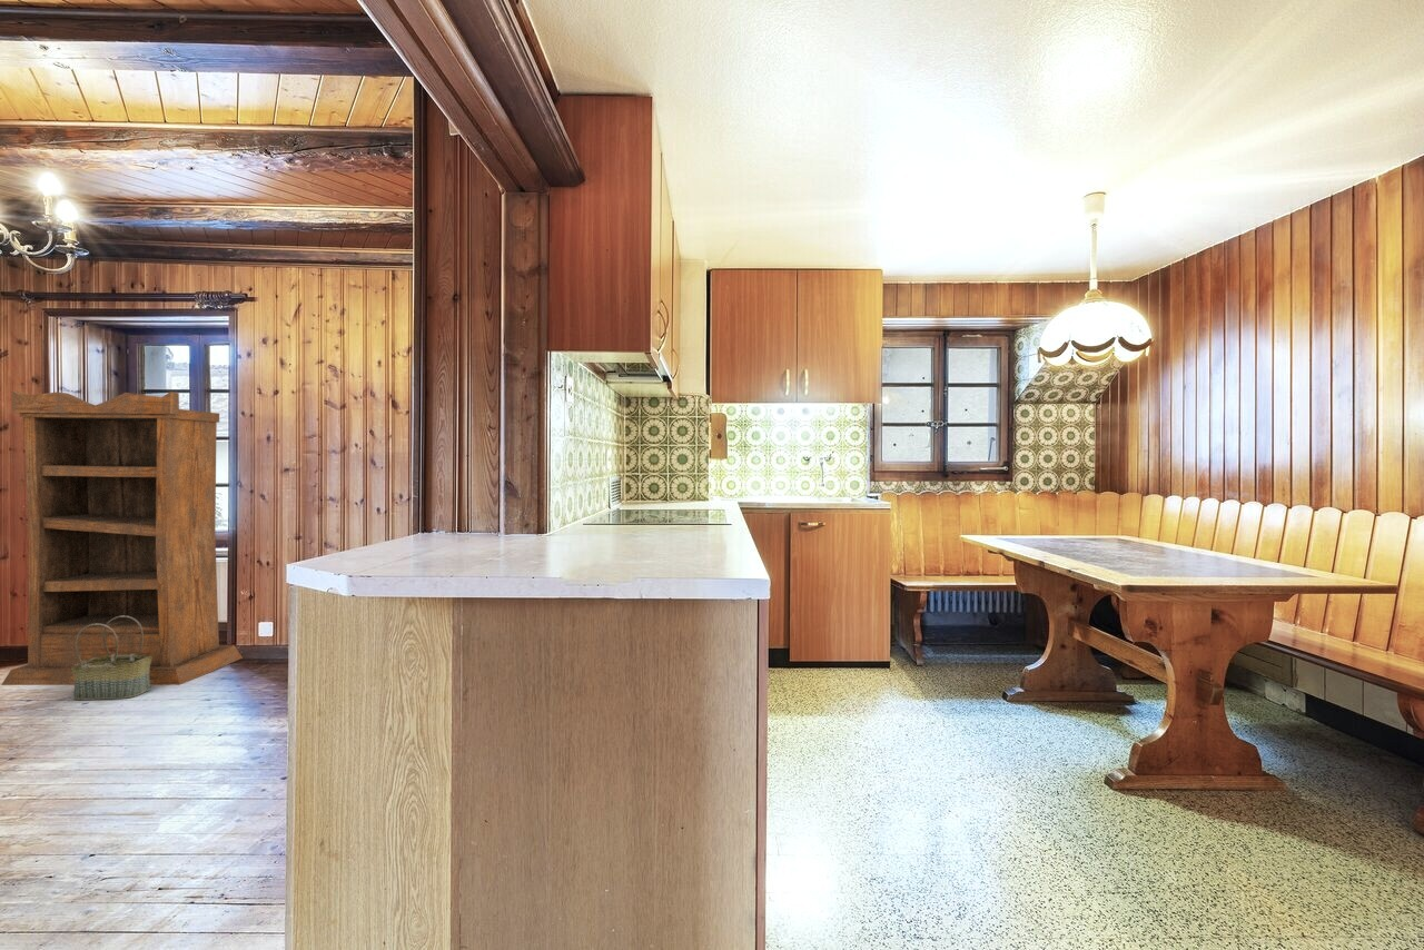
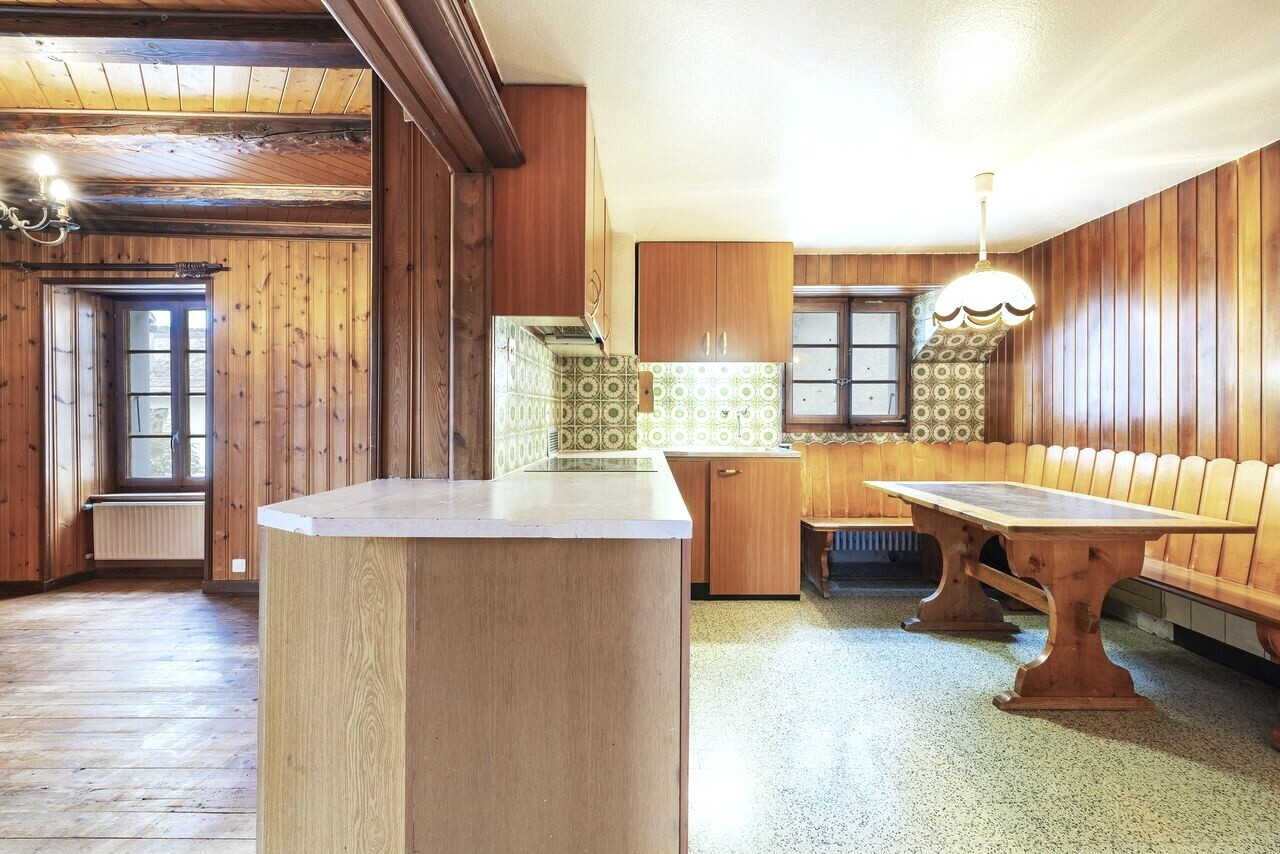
- basket (112, 656)
- bookshelf (128, 533)
